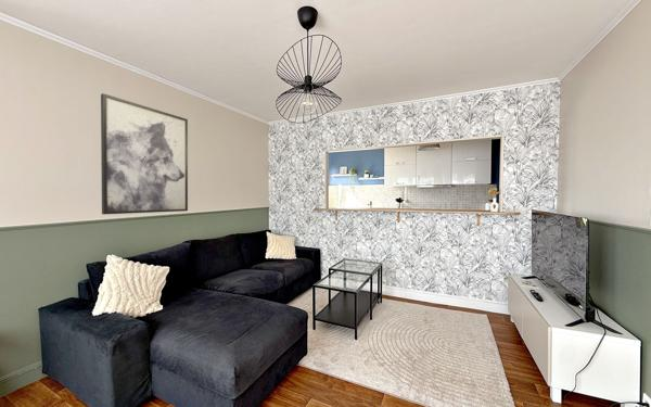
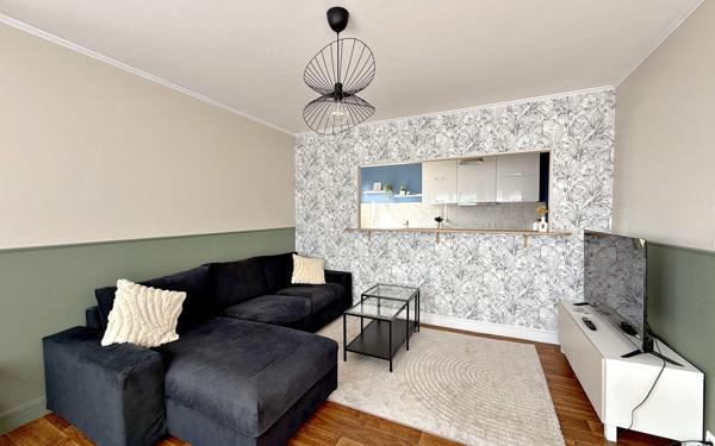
- wall art (150, 160)
